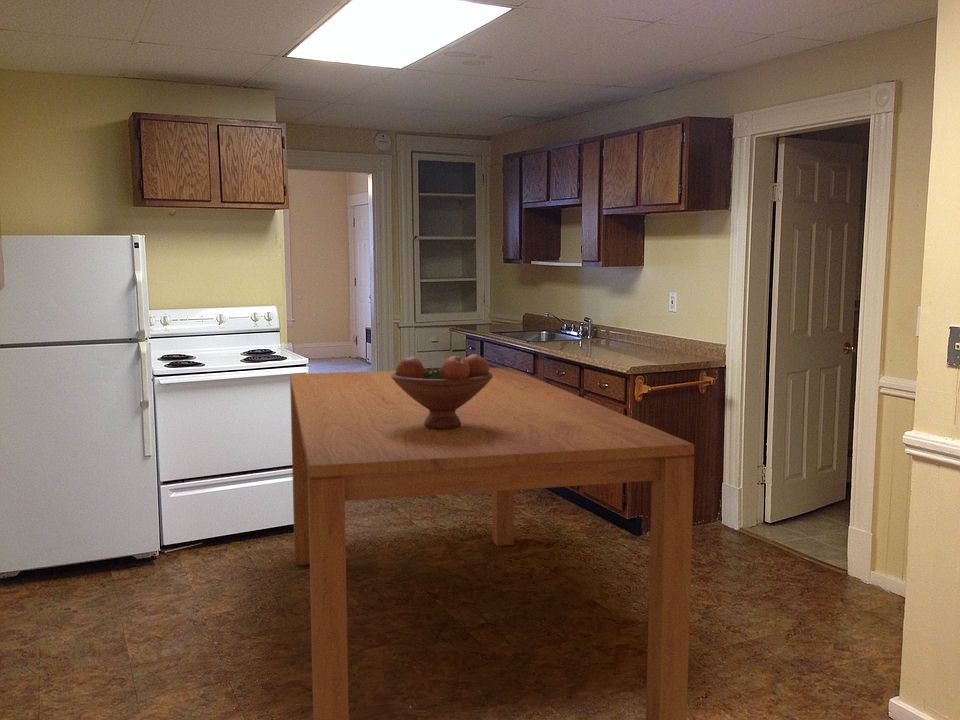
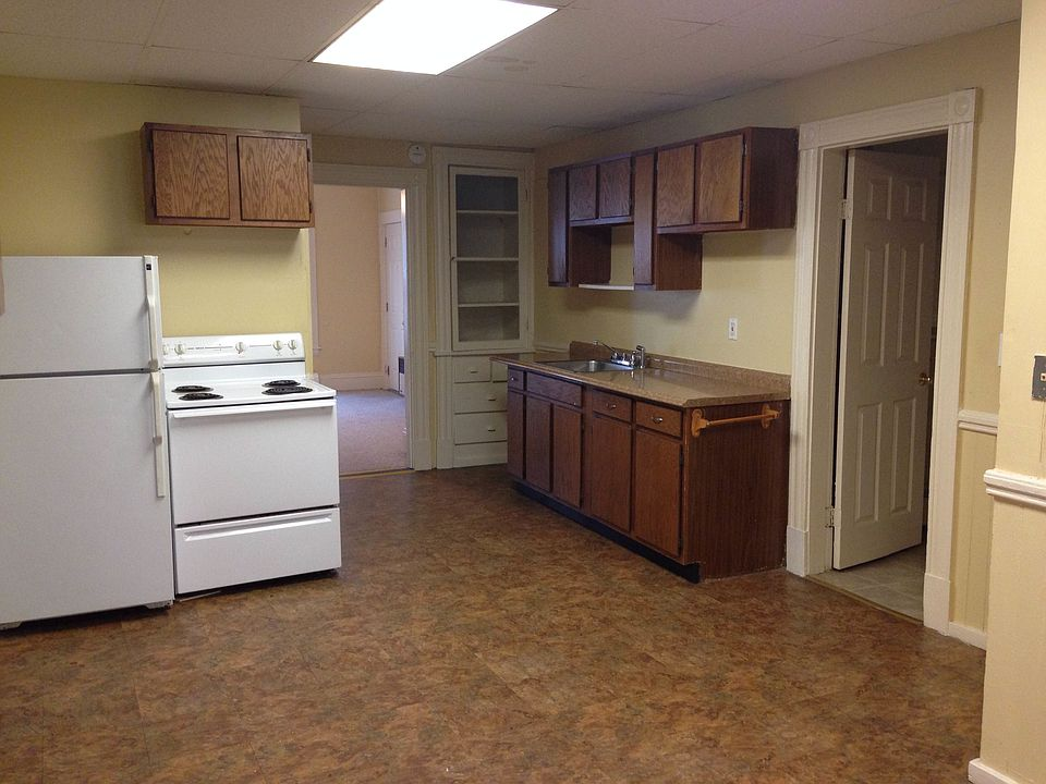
- dining table (442, 494)
- fruit bowl (442, 389)
